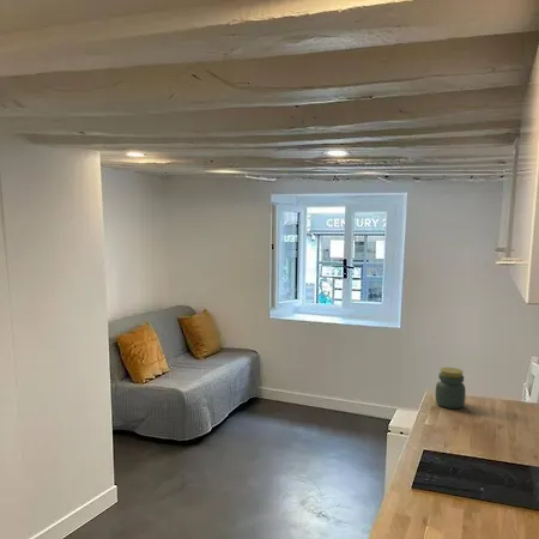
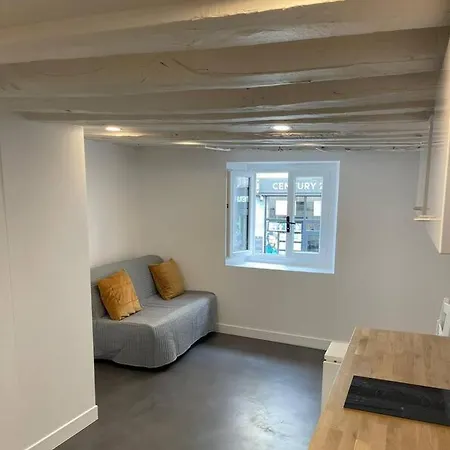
- jar (450, 387)
